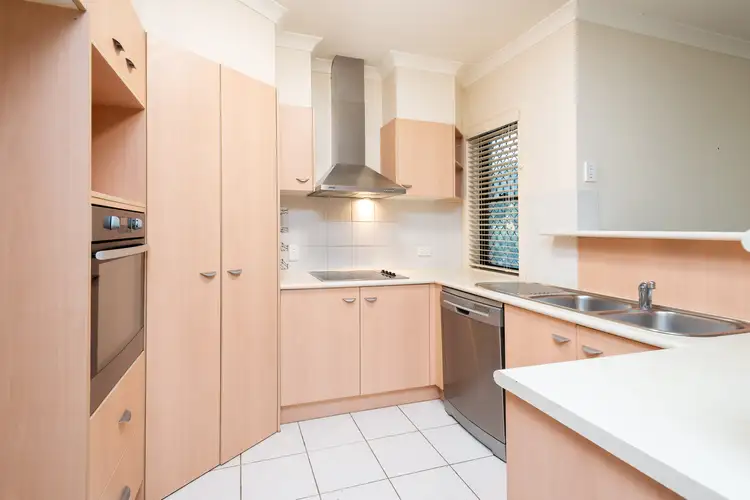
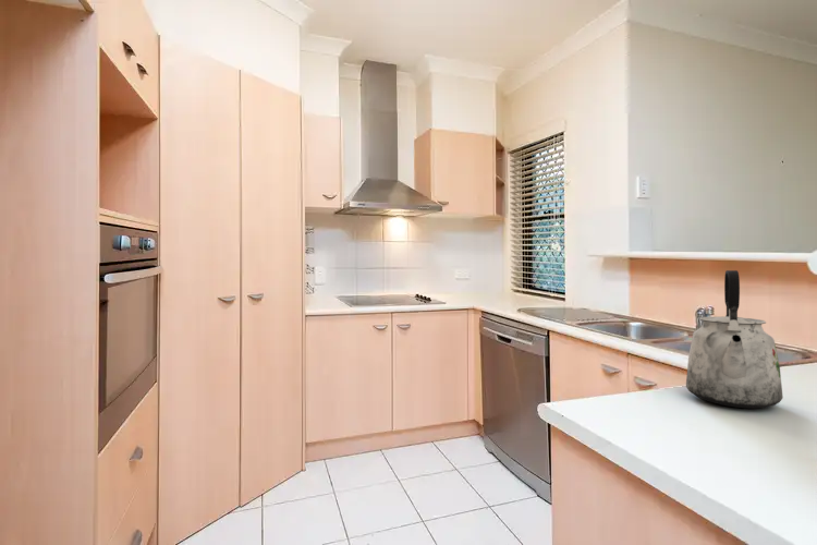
+ kettle (732, 337)
